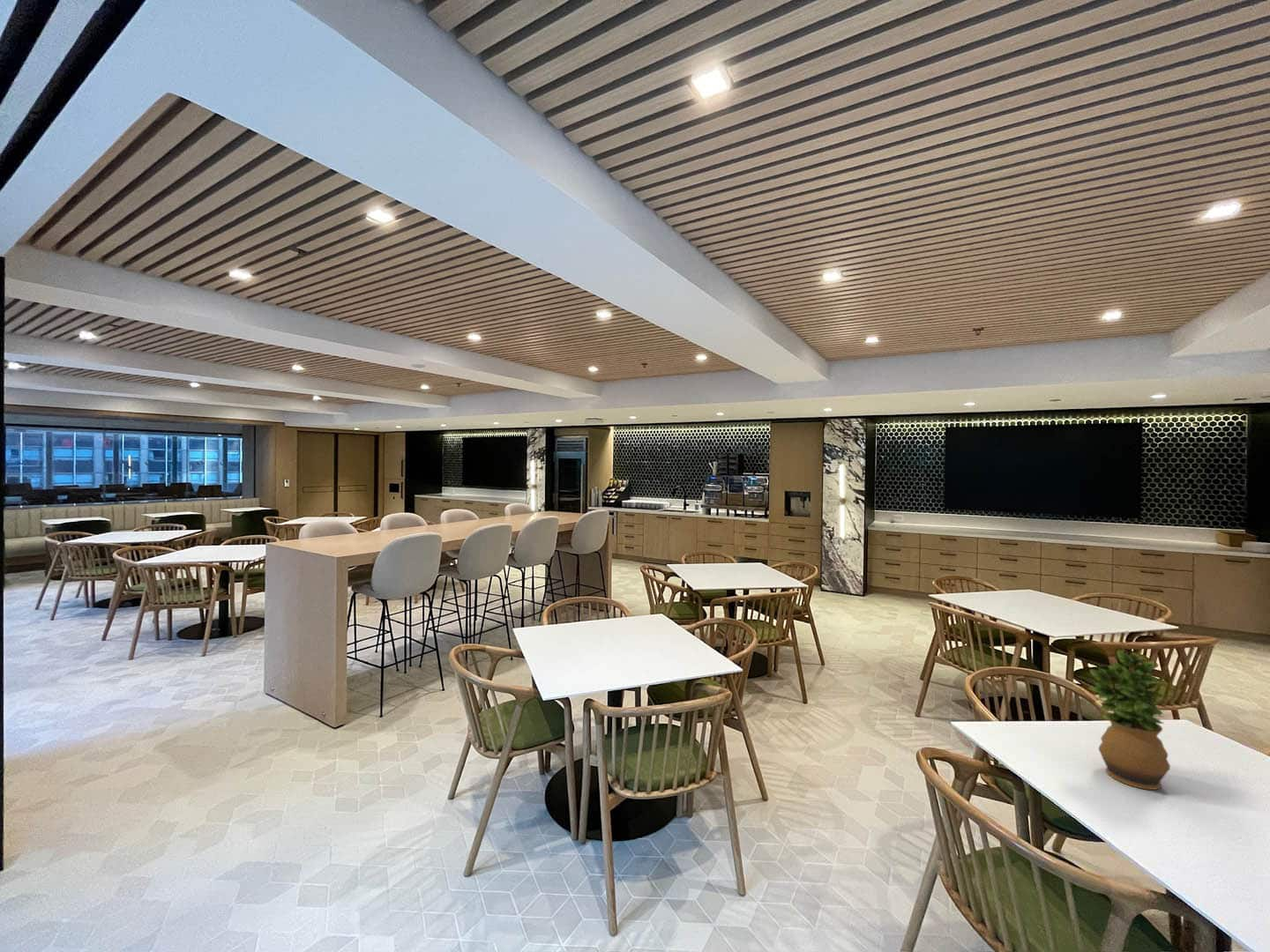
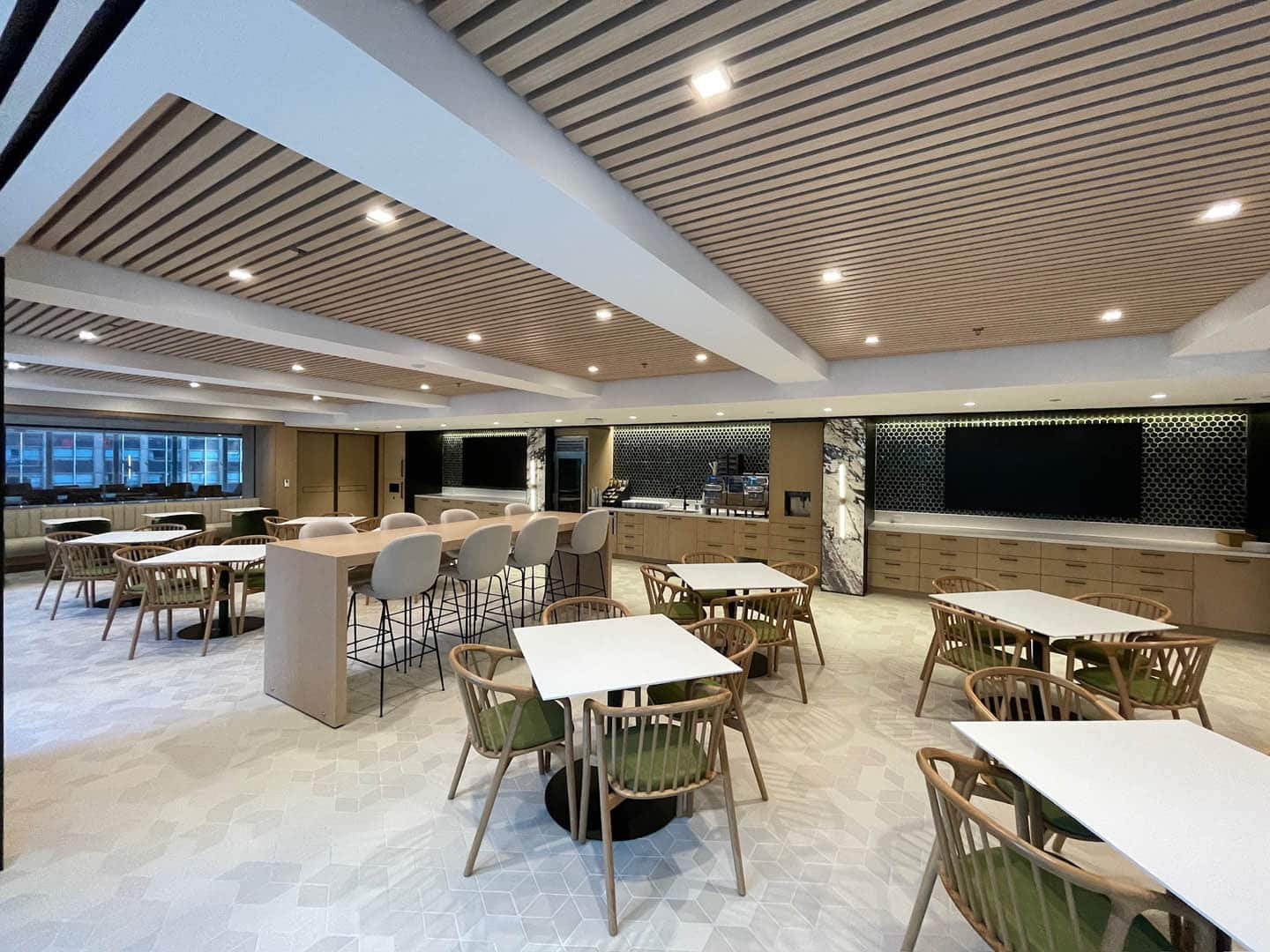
- potted plant (1127, 715)
